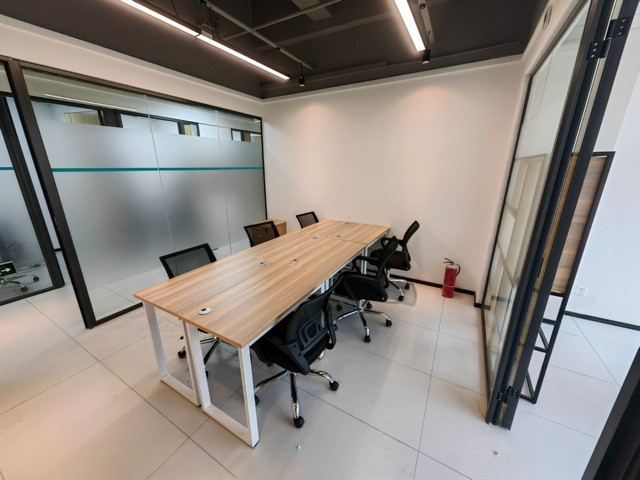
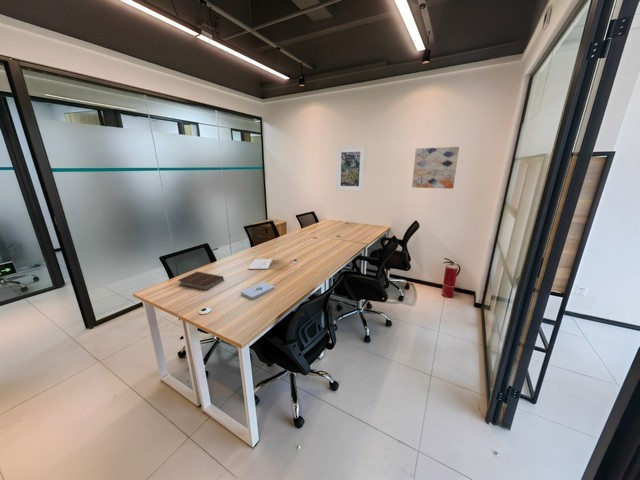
+ laptop (264, 259)
+ wall art (434, 168)
+ book (201, 280)
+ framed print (350, 169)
+ notepad (258, 290)
